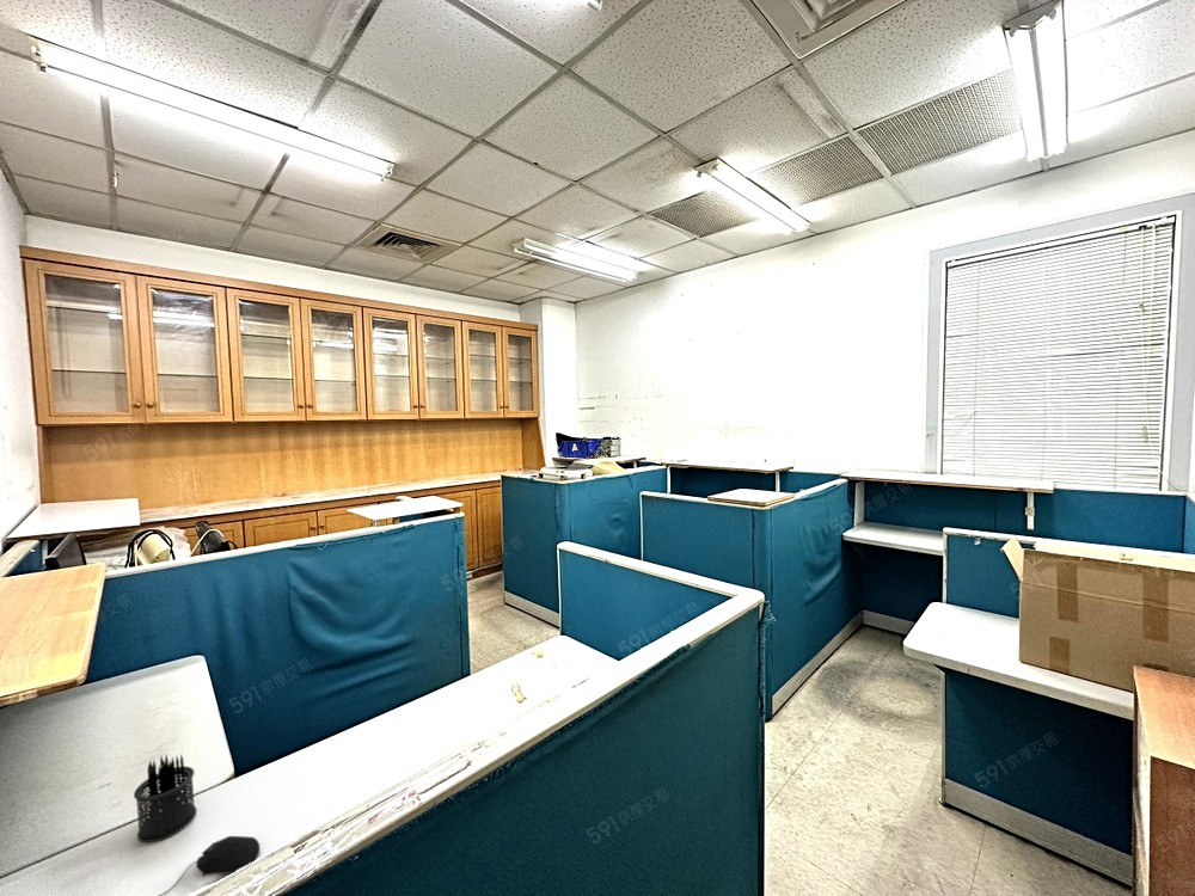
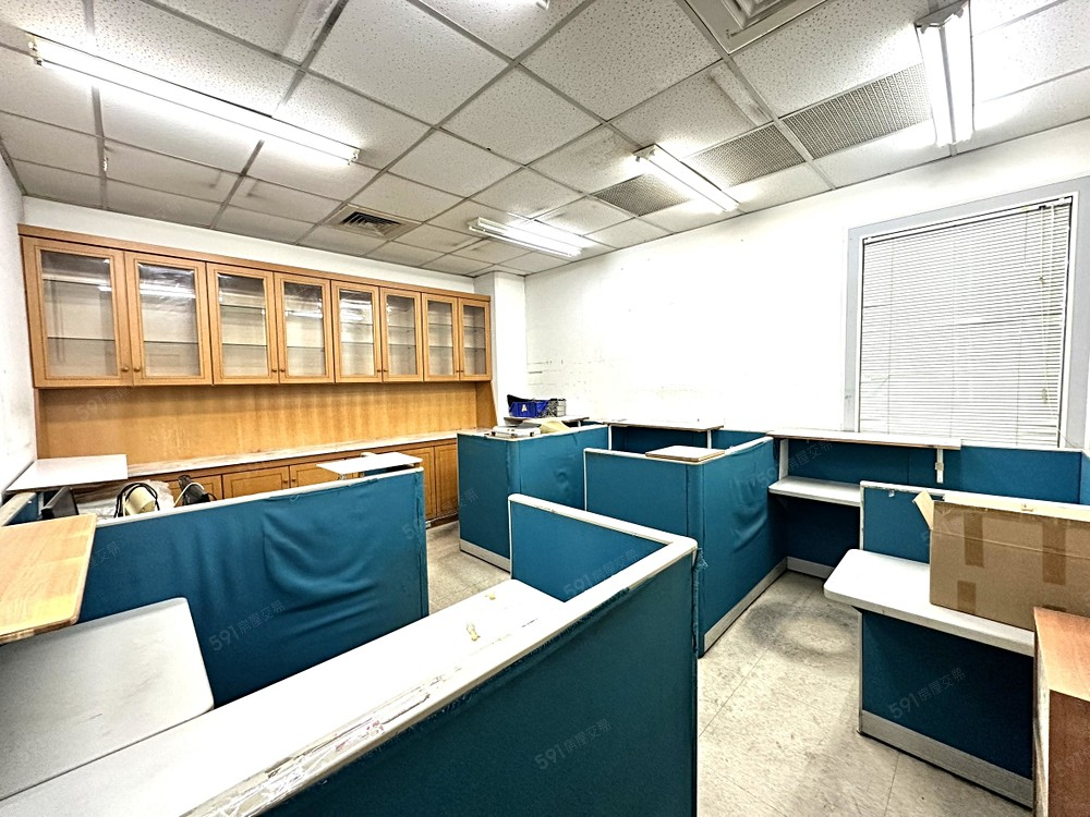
- computer mouse (209, 860)
- pen holder (165, 792)
